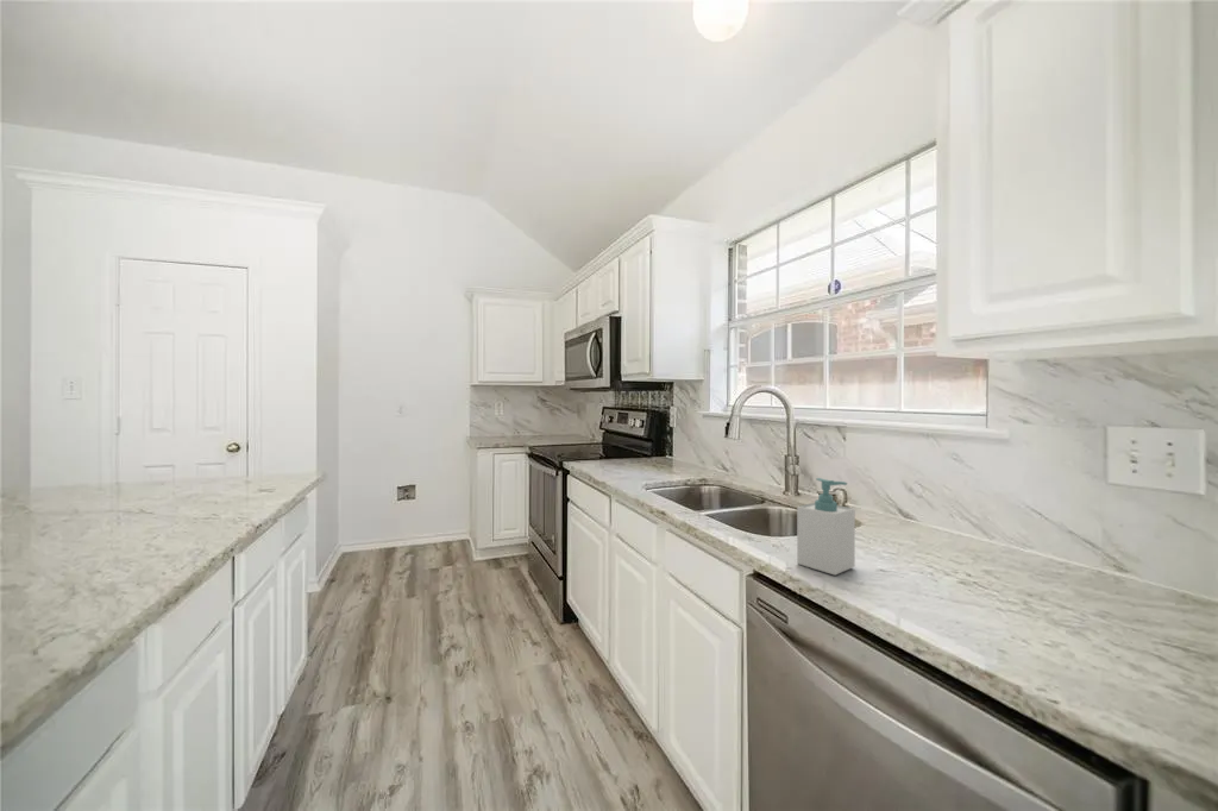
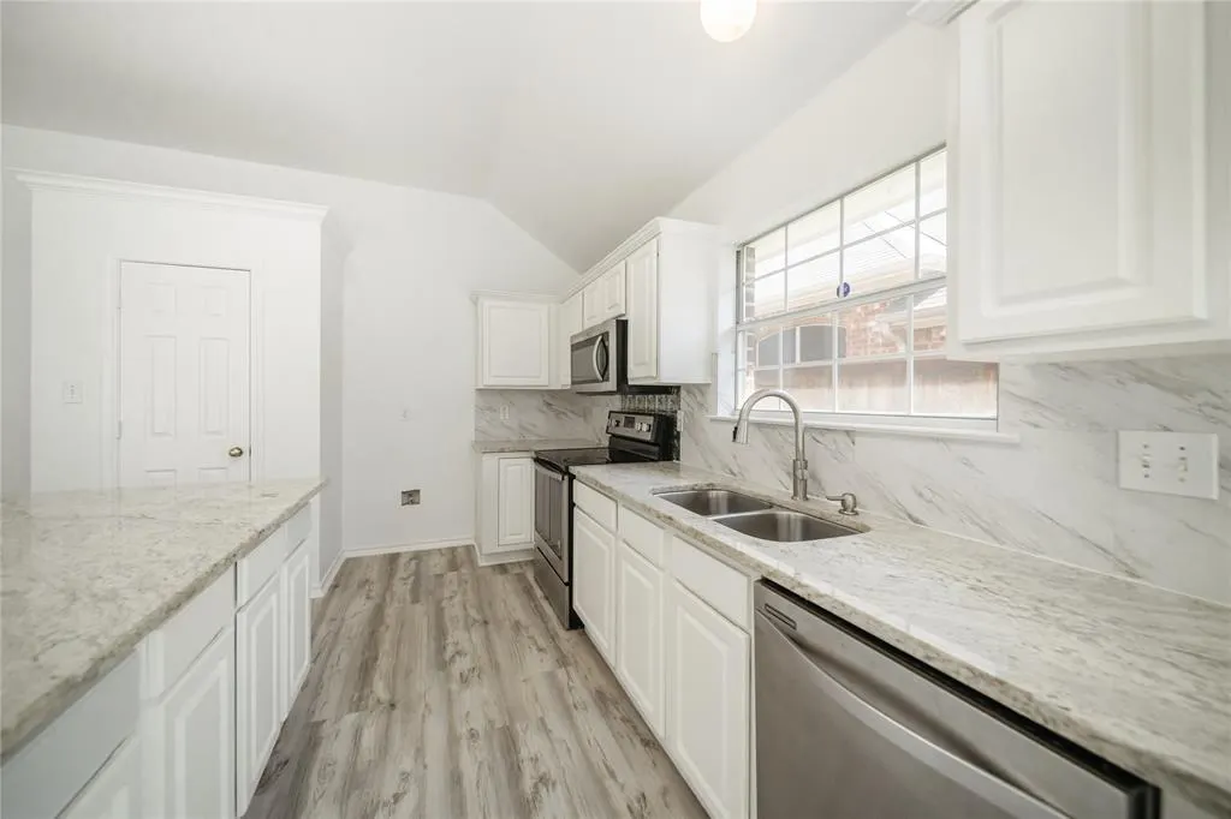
- soap bottle (825, 522)
